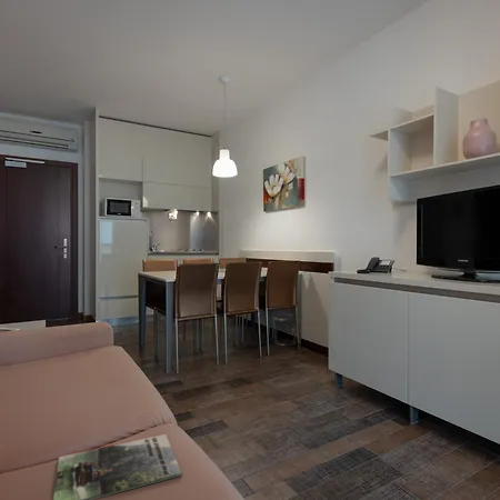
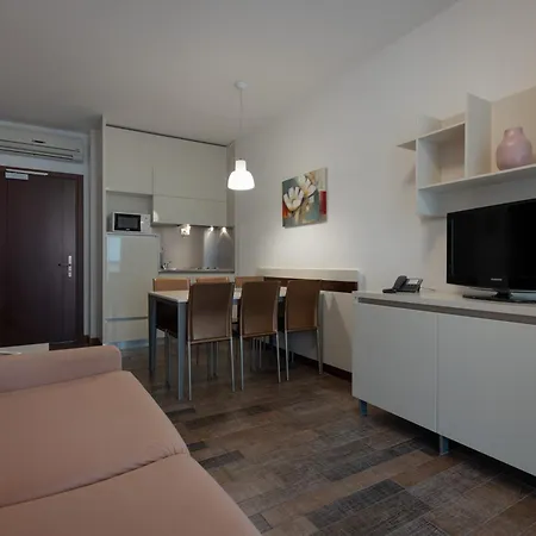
- waste bin (284, 329)
- magazine (118, 466)
